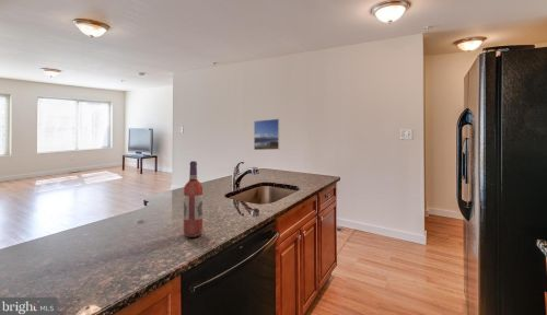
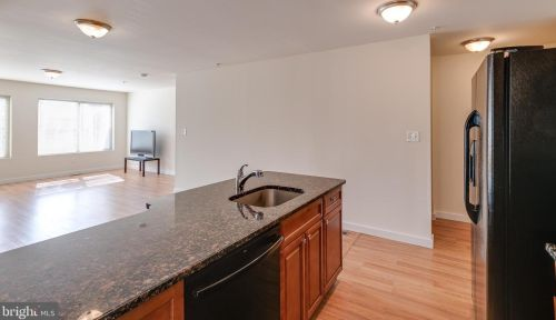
- wine bottle (193, 198)
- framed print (266, 135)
